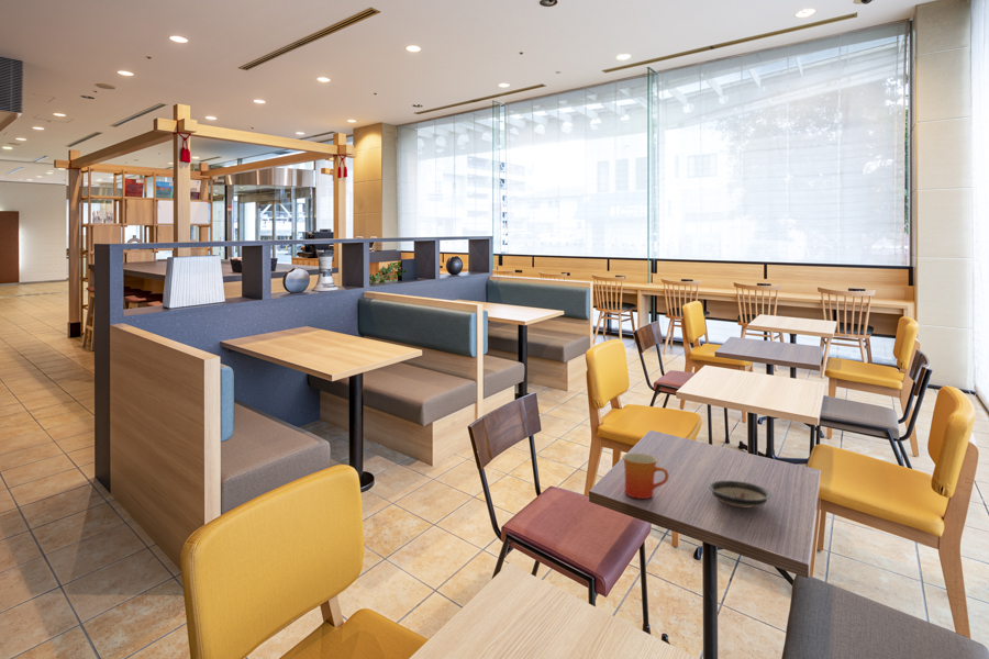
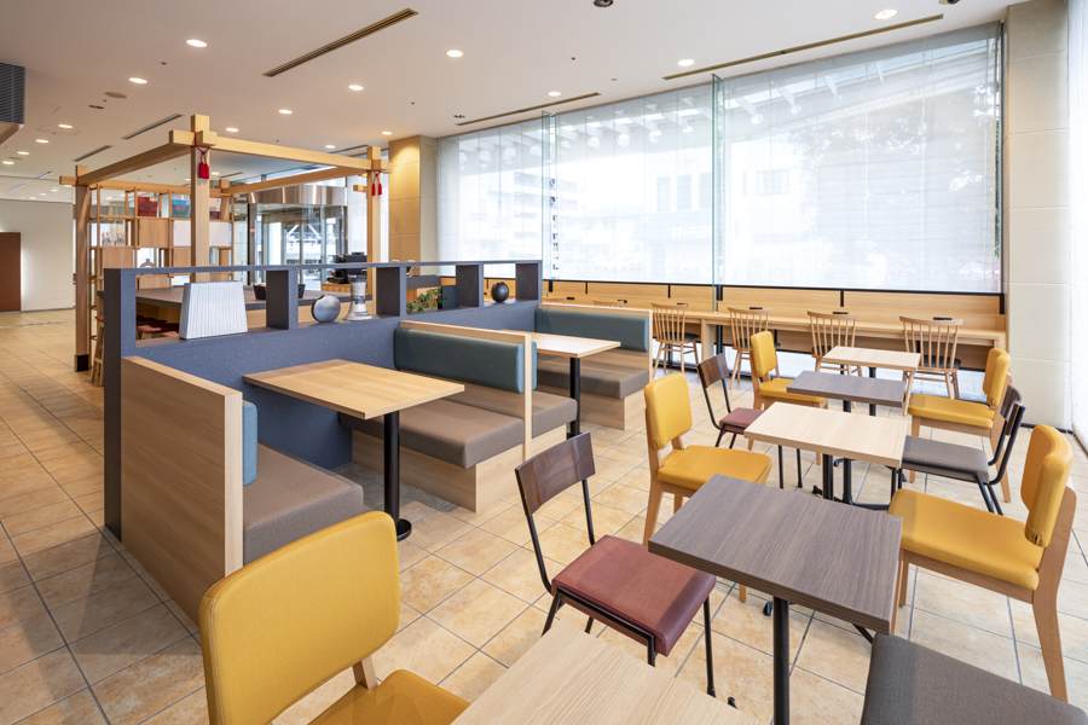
- saucer (738, 495)
- mug (643, 476)
